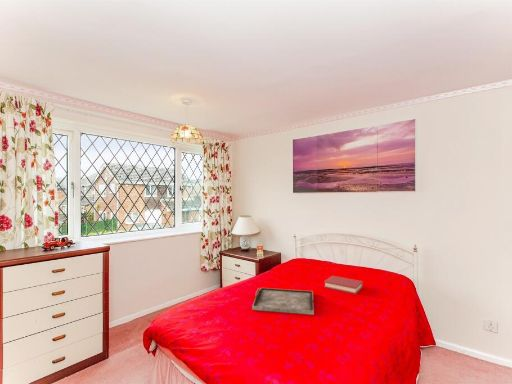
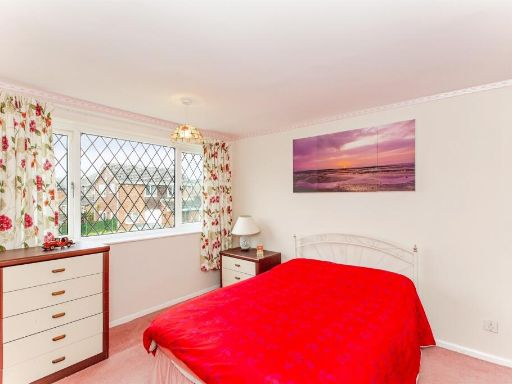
- serving tray (284, 296)
- hardback book (343, 284)
